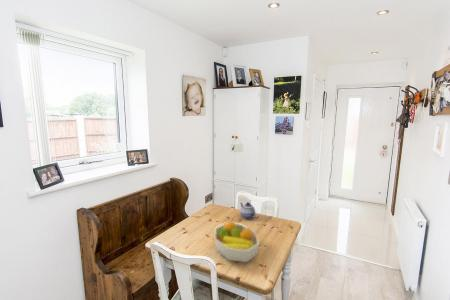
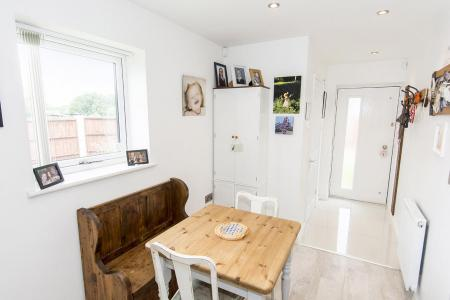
- teapot (247, 209)
- fruit bowl (235, 239)
